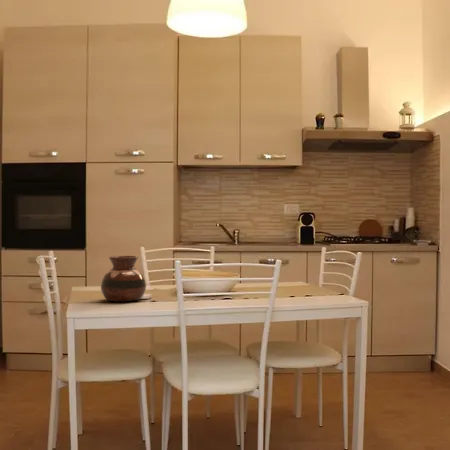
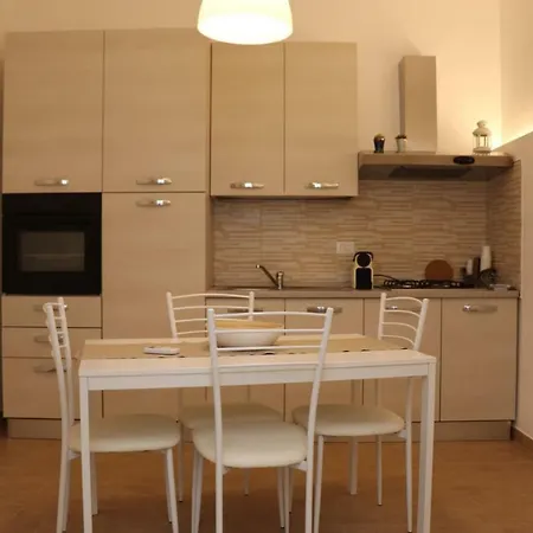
- vase (123, 278)
